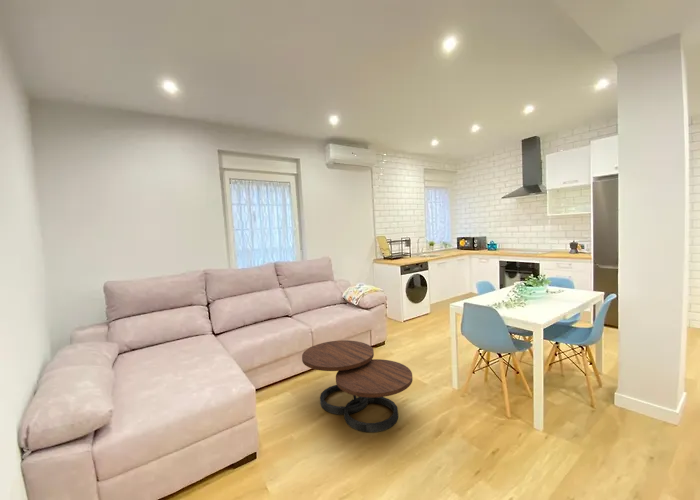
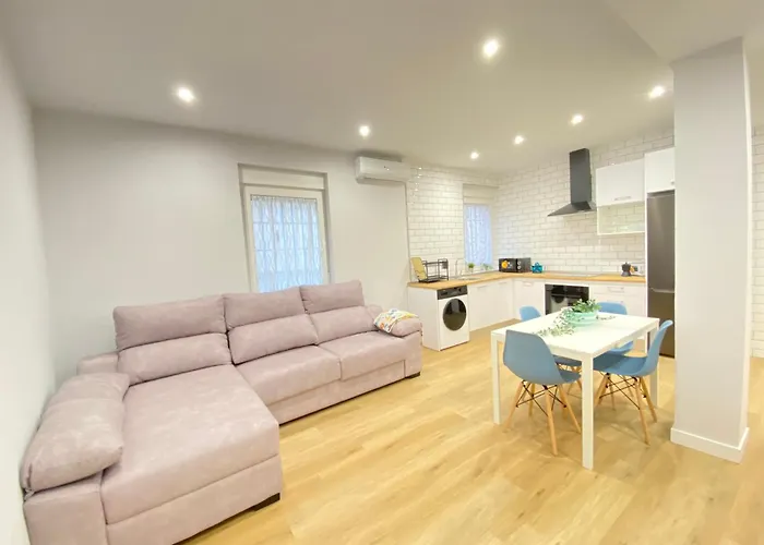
- coffee table (355, 382)
